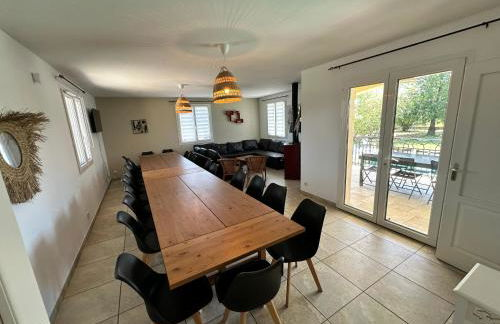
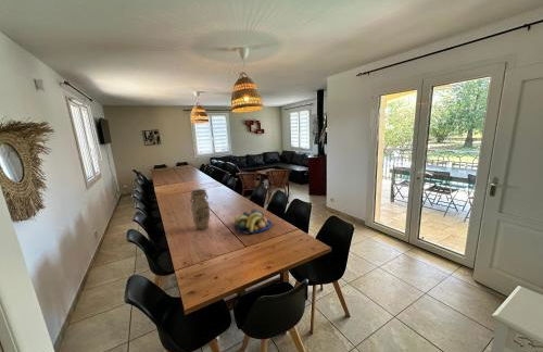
+ fruit bowl (253, 218)
+ vase (200, 209)
